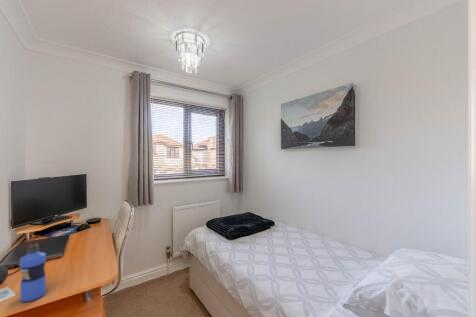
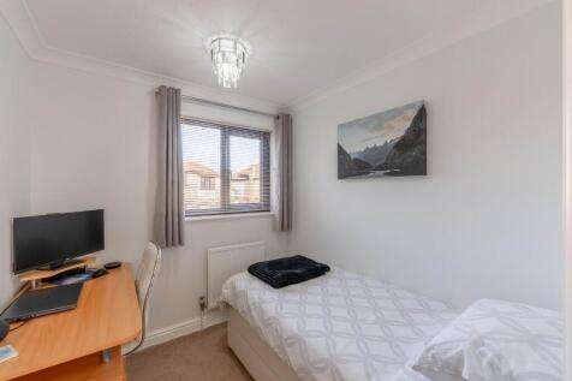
- water bottle (33, 269)
